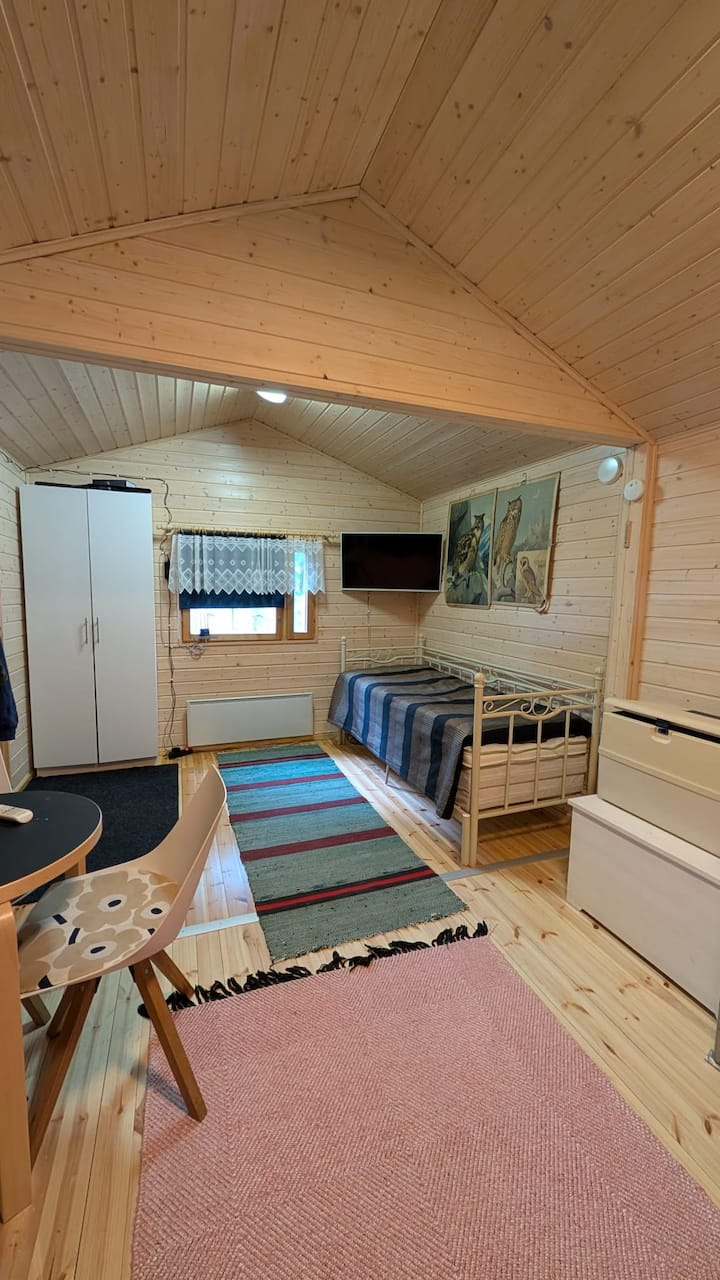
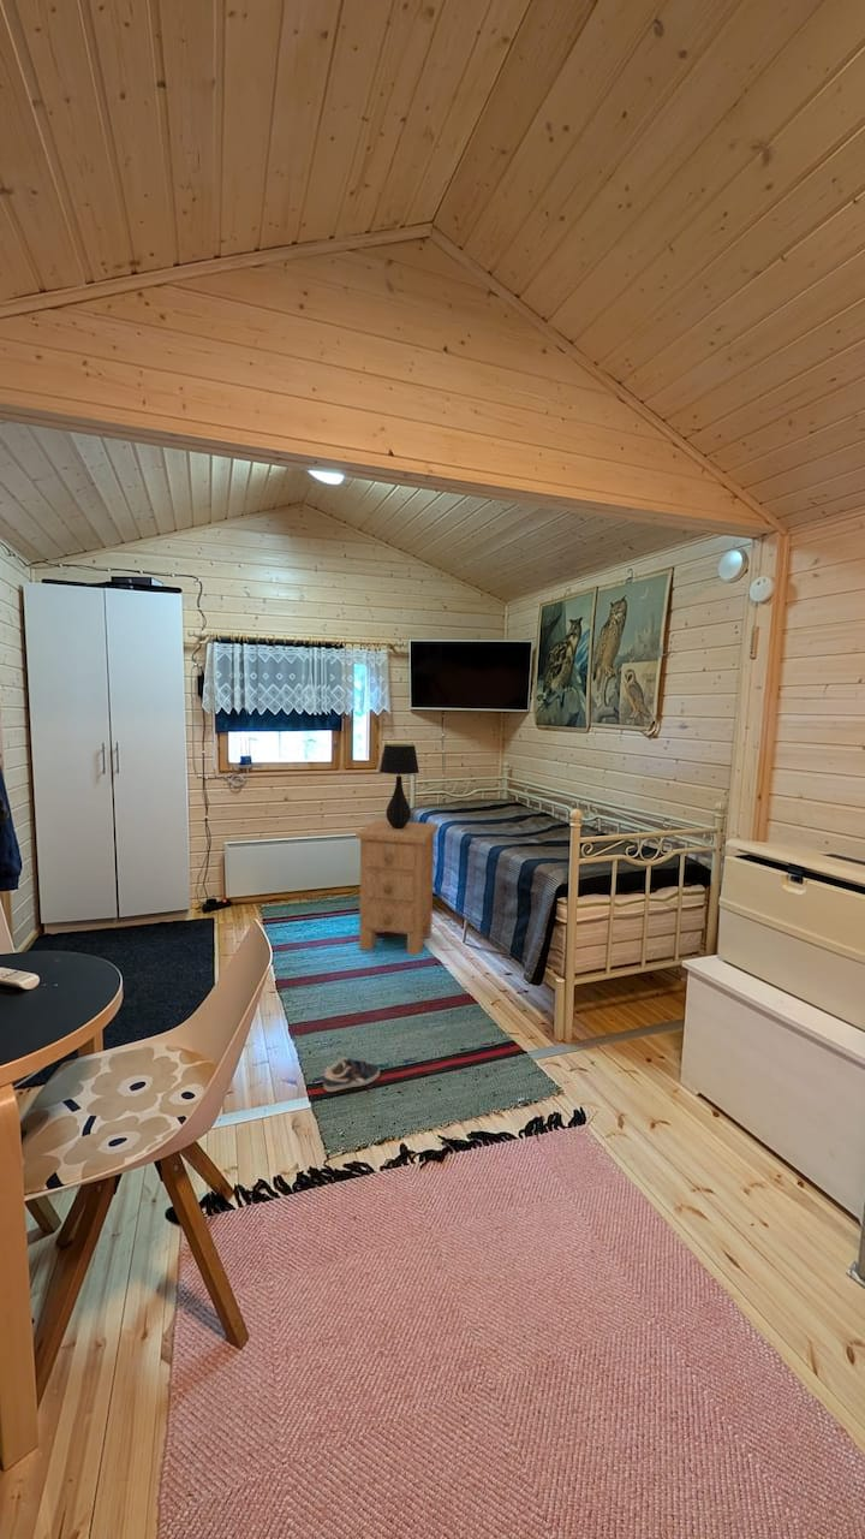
+ nightstand (396, 886)
+ sneaker (352, 1071)
+ table lamp (399, 786)
